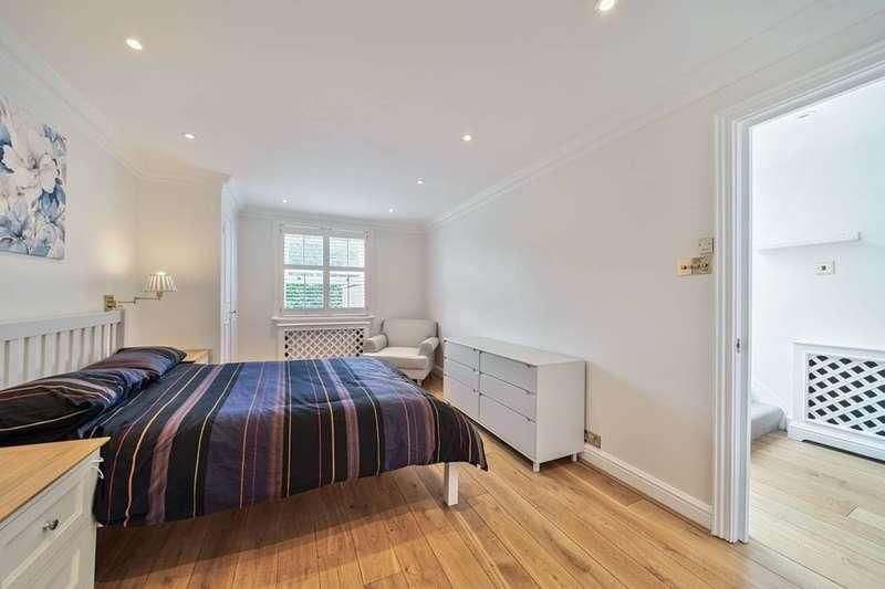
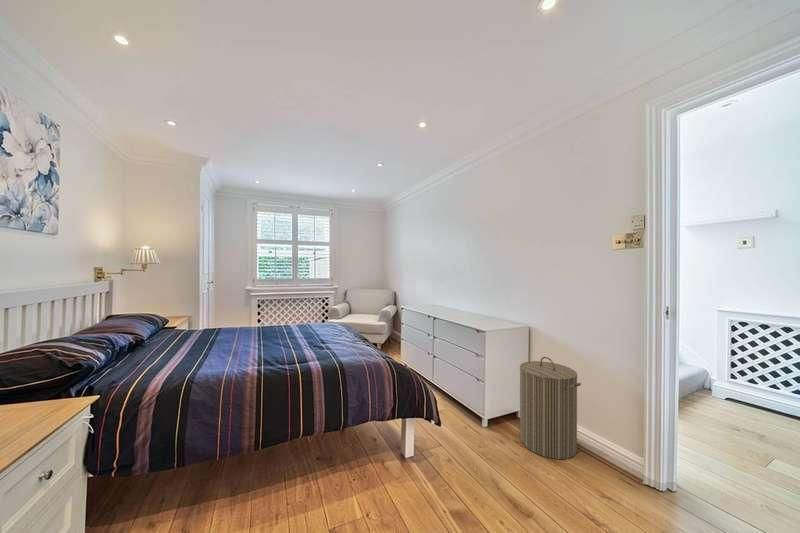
+ laundry hamper (547, 400)
